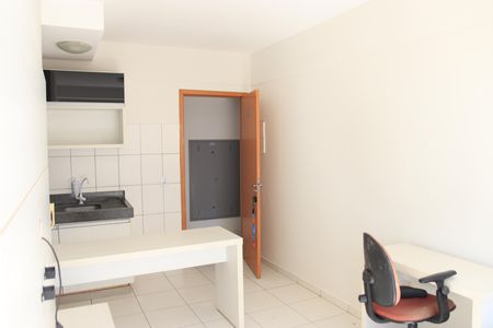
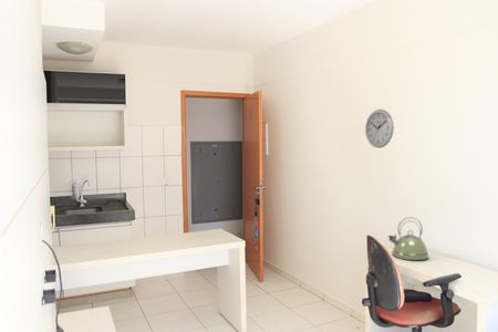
+ wall clock (377, 128)
+ kettle (407, 236)
